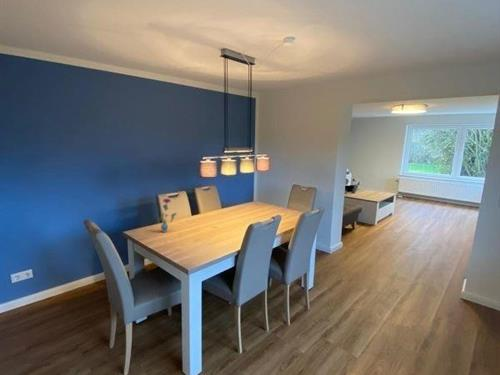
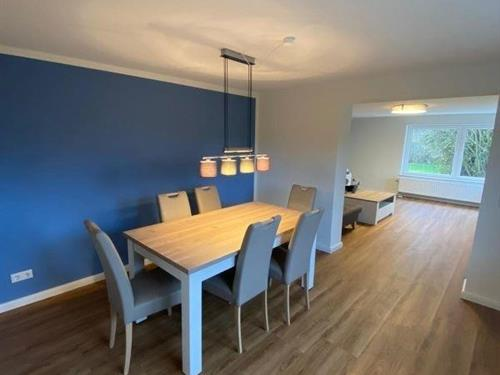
- vase (167, 215)
